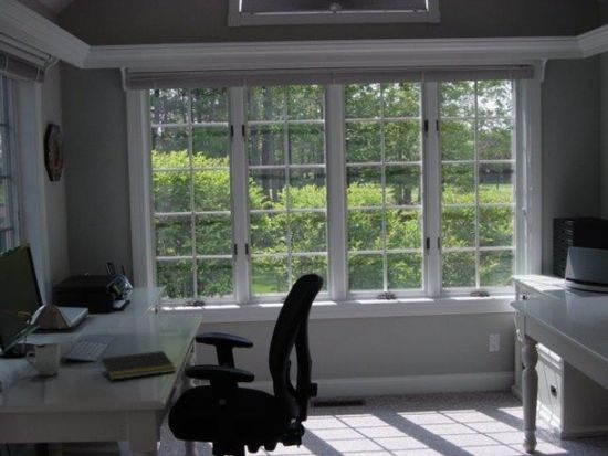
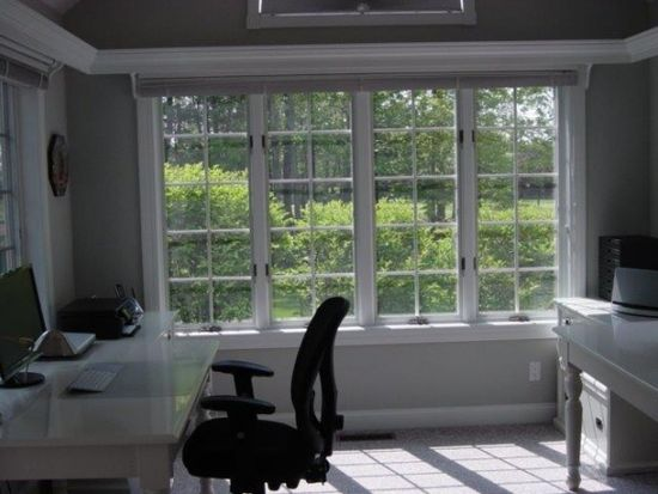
- cup (42, 359)
- notepad (138, 364)
